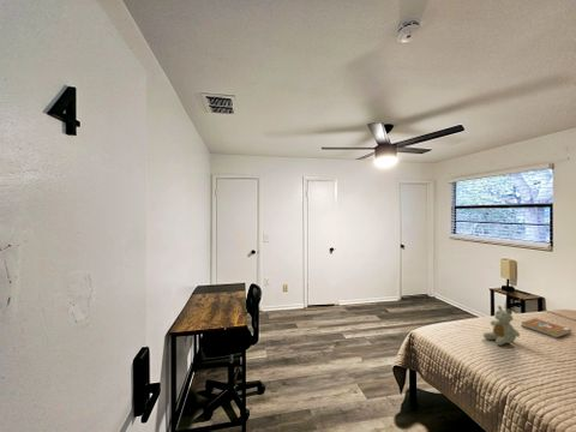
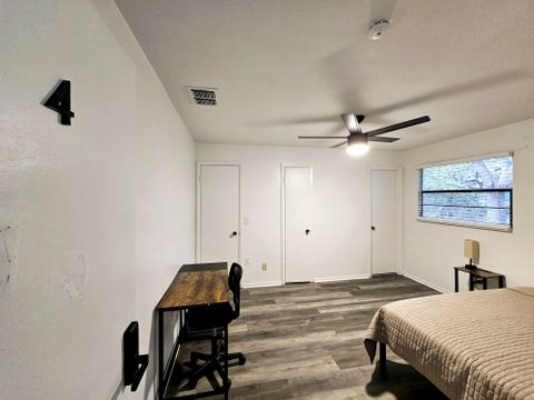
- book (545, 326)
- stuffed bear (499, 324)
